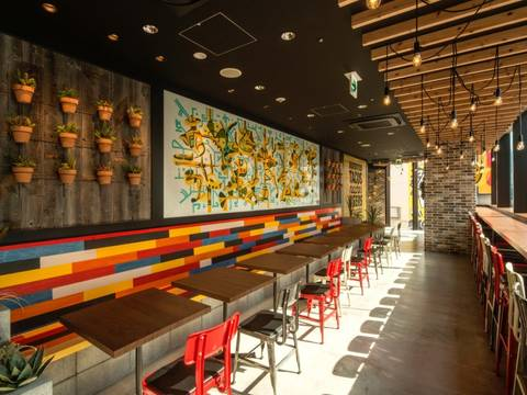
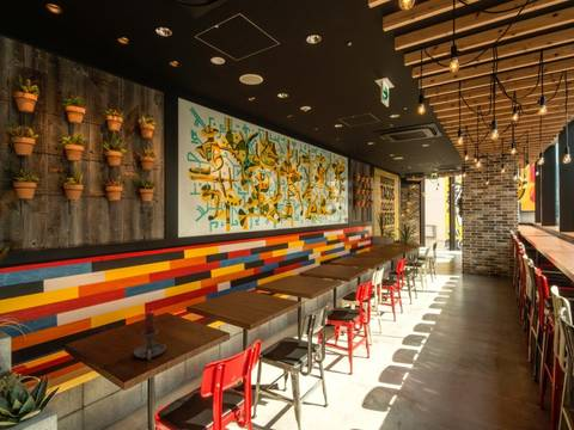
+ candle holder (149, 333)
